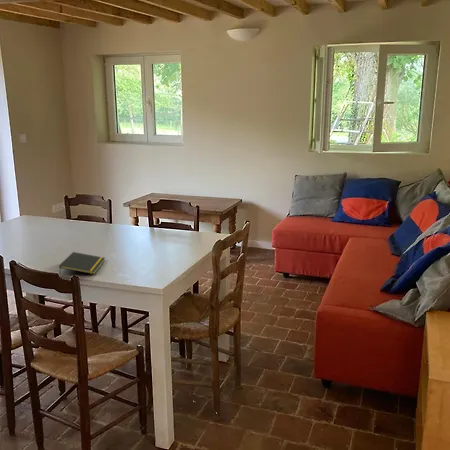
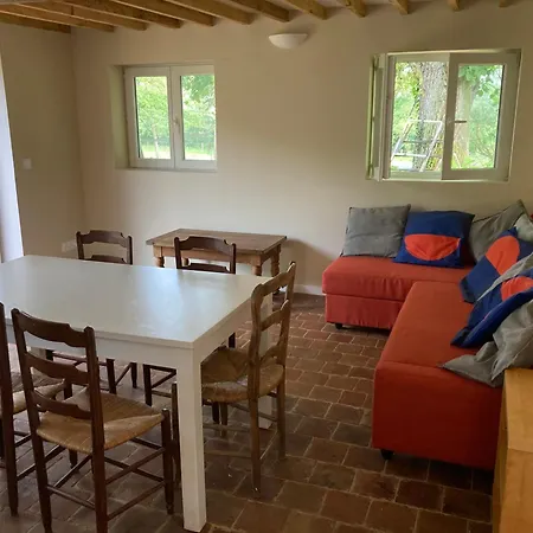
- notepad (83, 262)
